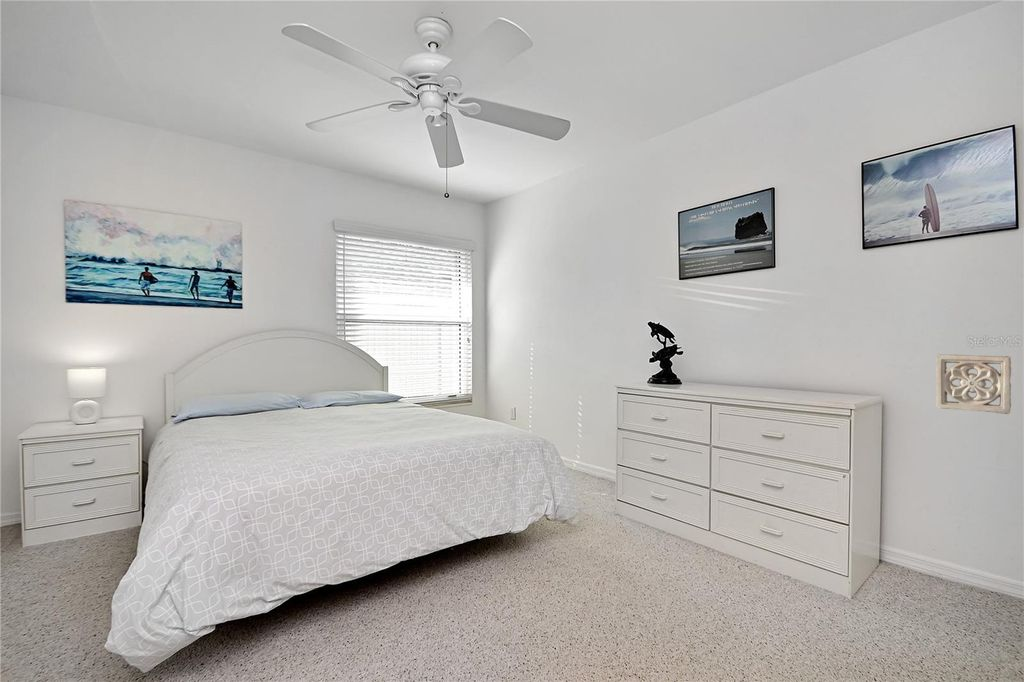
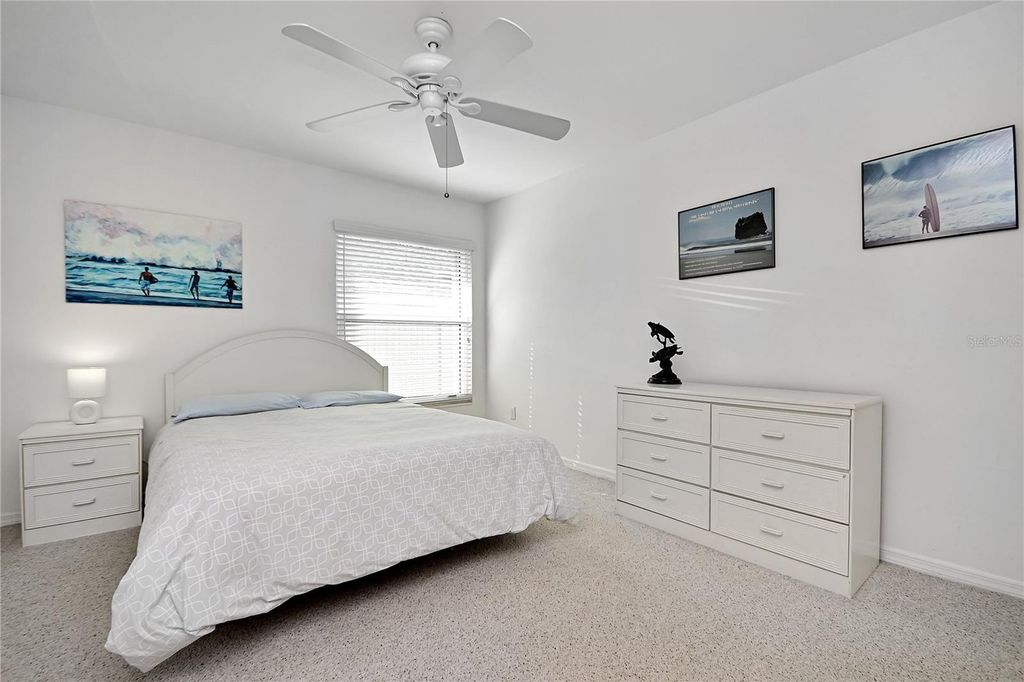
- wall ornament (972, 384)
